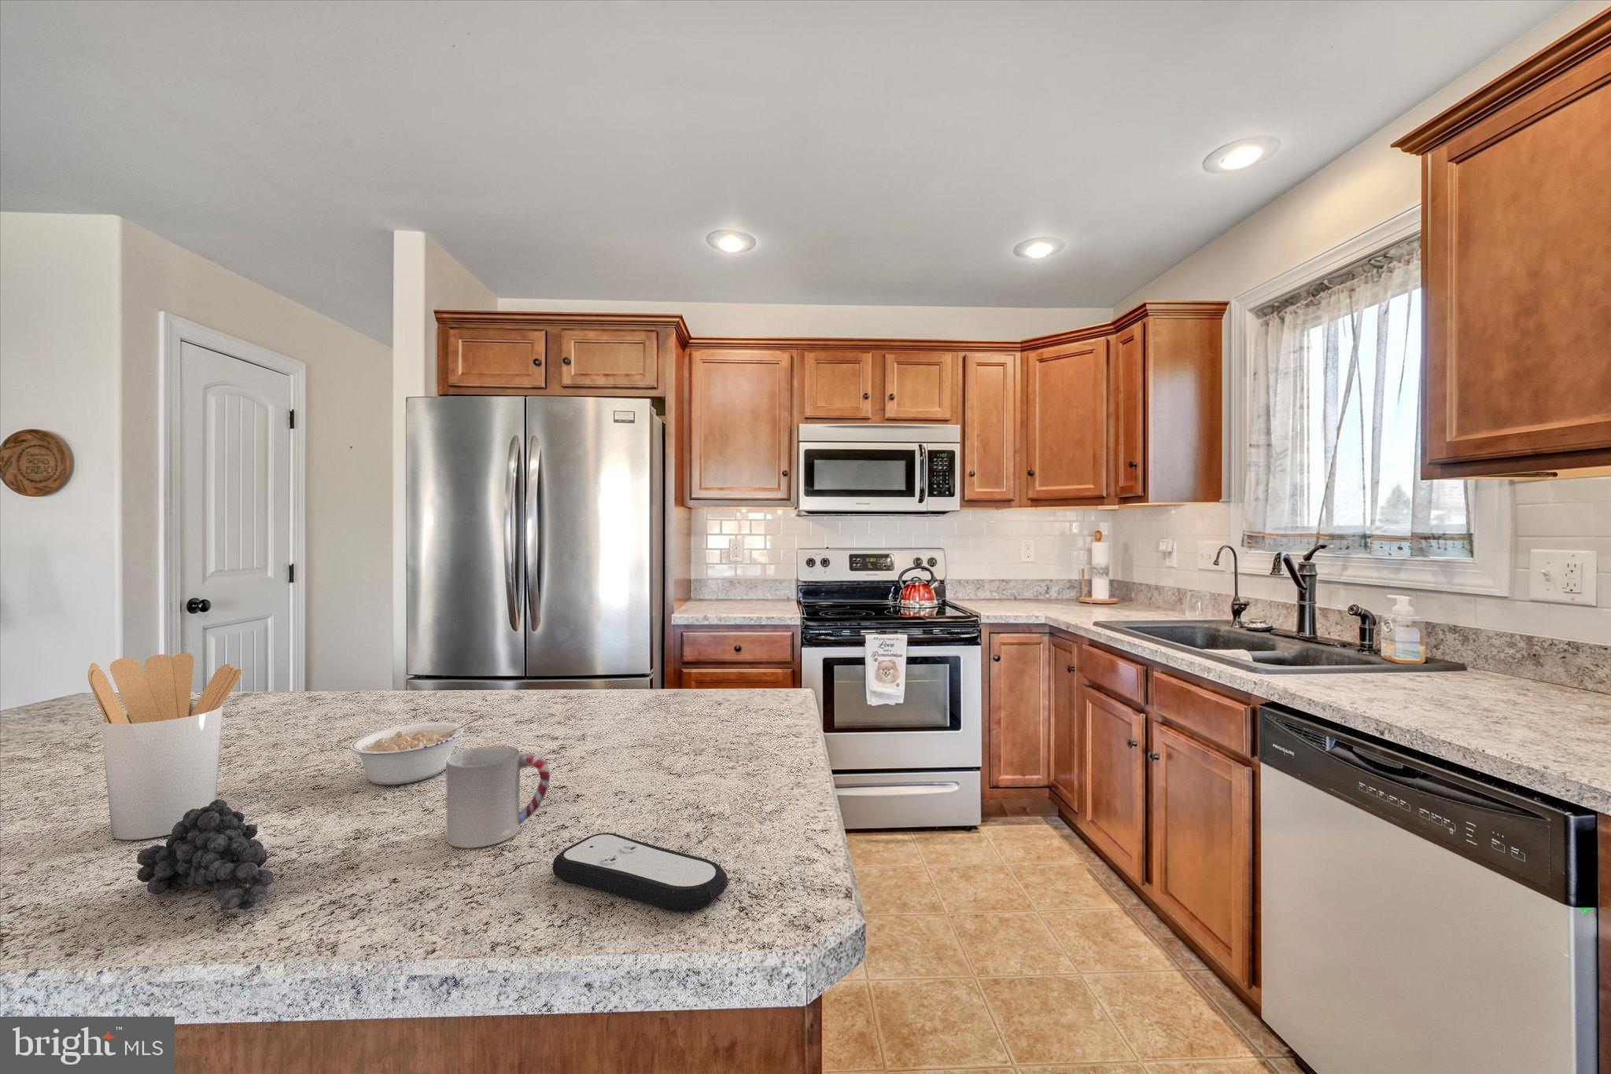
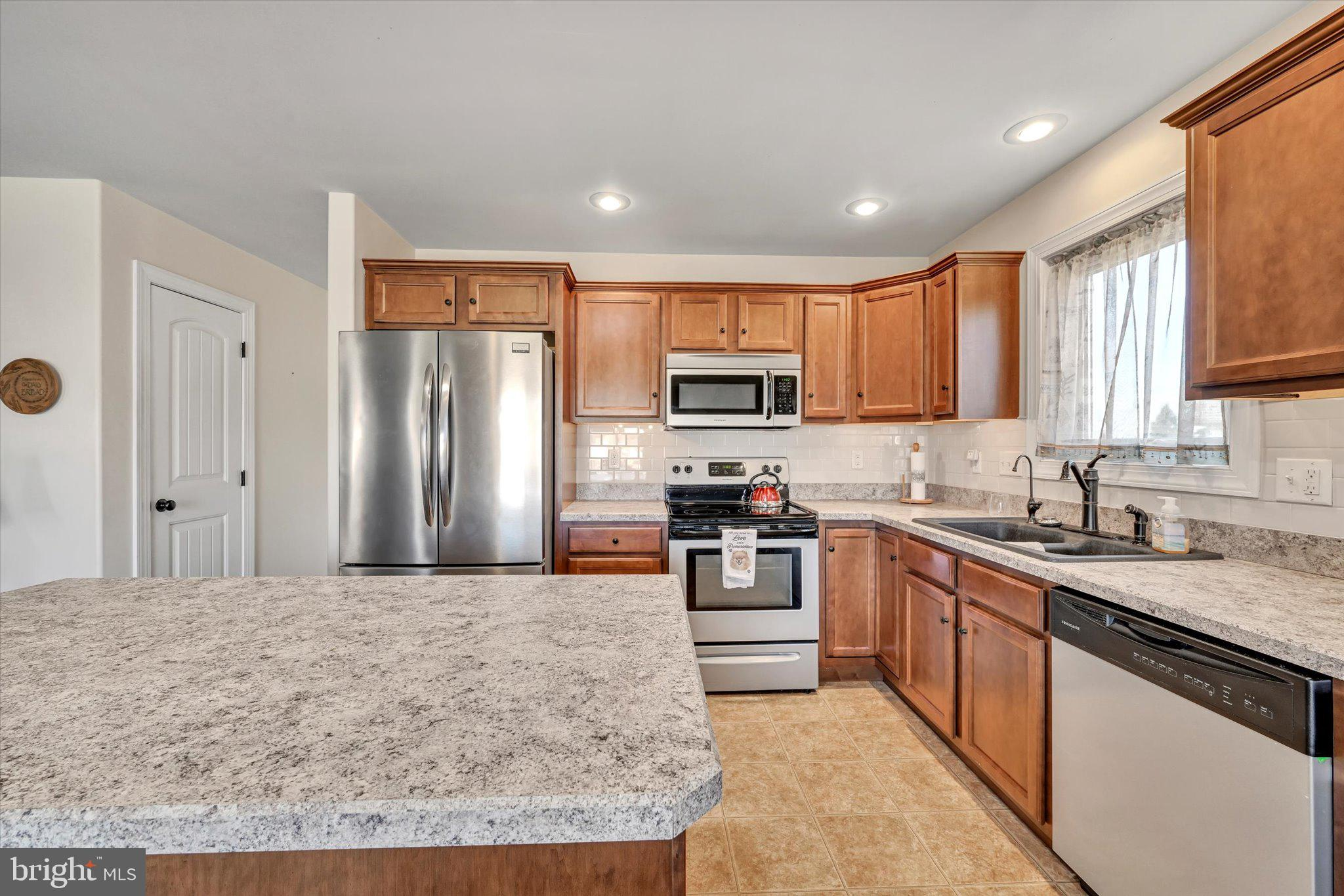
- remote control (640, 869)
- utensil holder (159, 736)
- legume (412, 749)
- cup (500, 792)
- fruit (224, 845)
